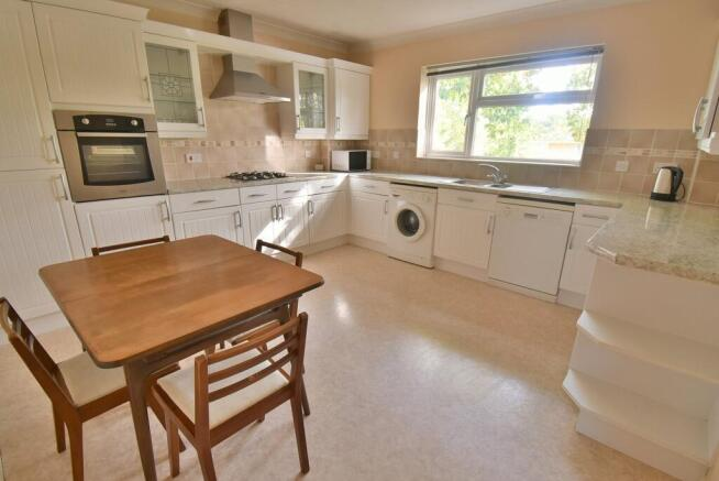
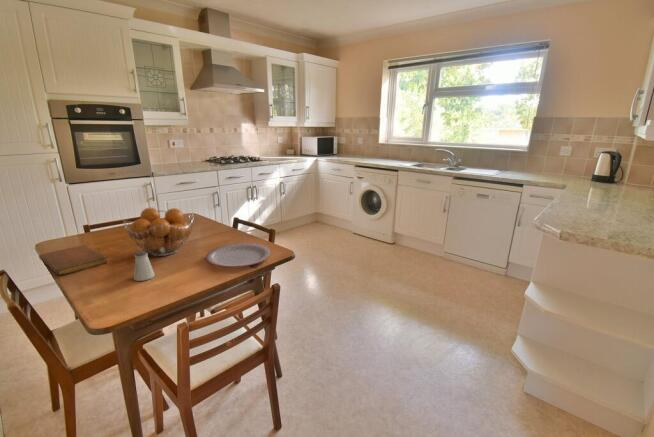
+ saltshaker (142, 264)
+ notebook (72, 258)
+ plate (239, 256)
+ fruit basket (161, 230)
